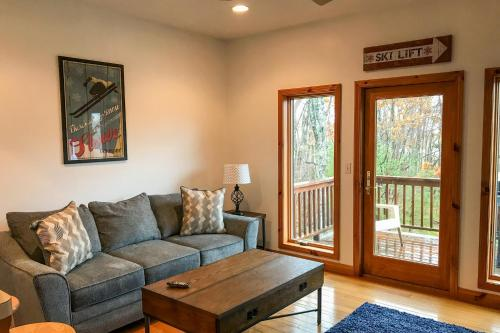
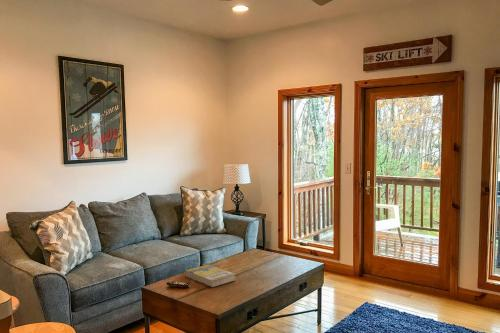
+ book (210, 275)
